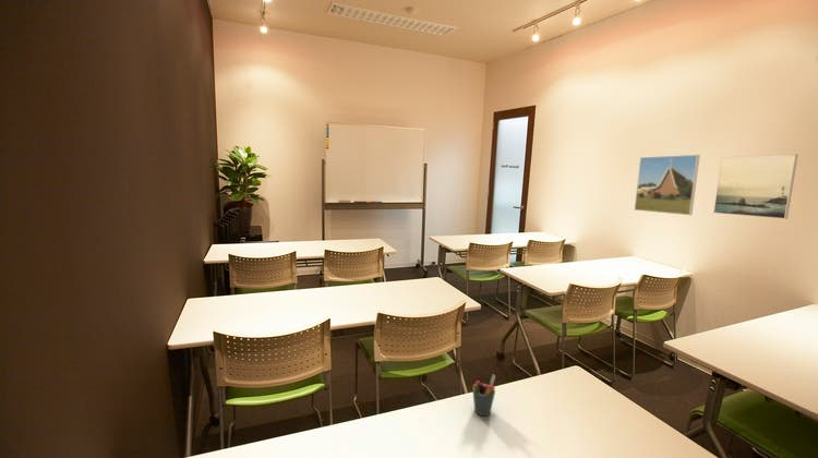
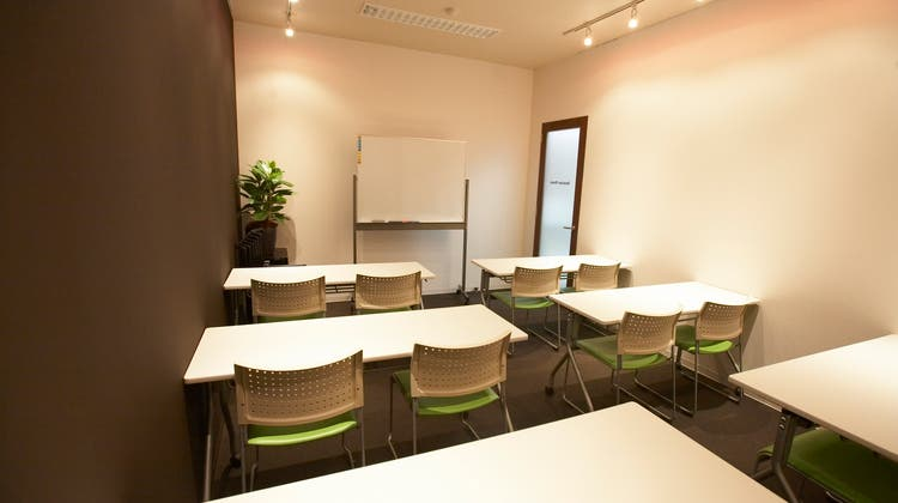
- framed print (664, 184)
- pen holder (483, 394)
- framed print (751, 185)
